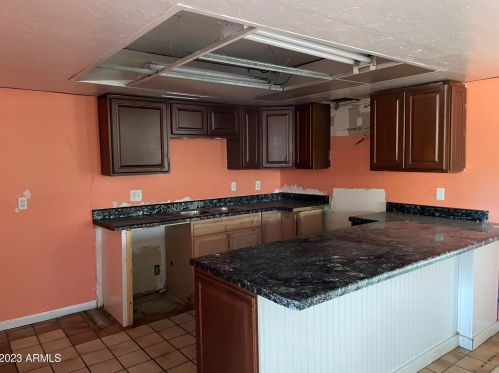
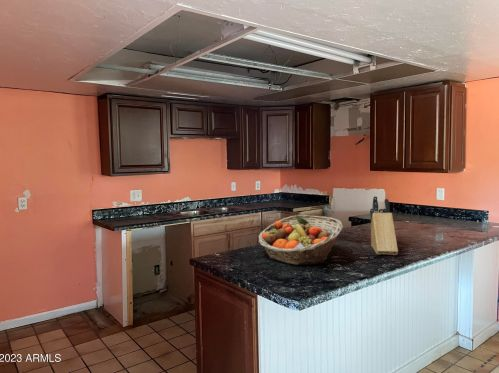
+ knife block (382, 223)
+ fruit basket (299, 238)
